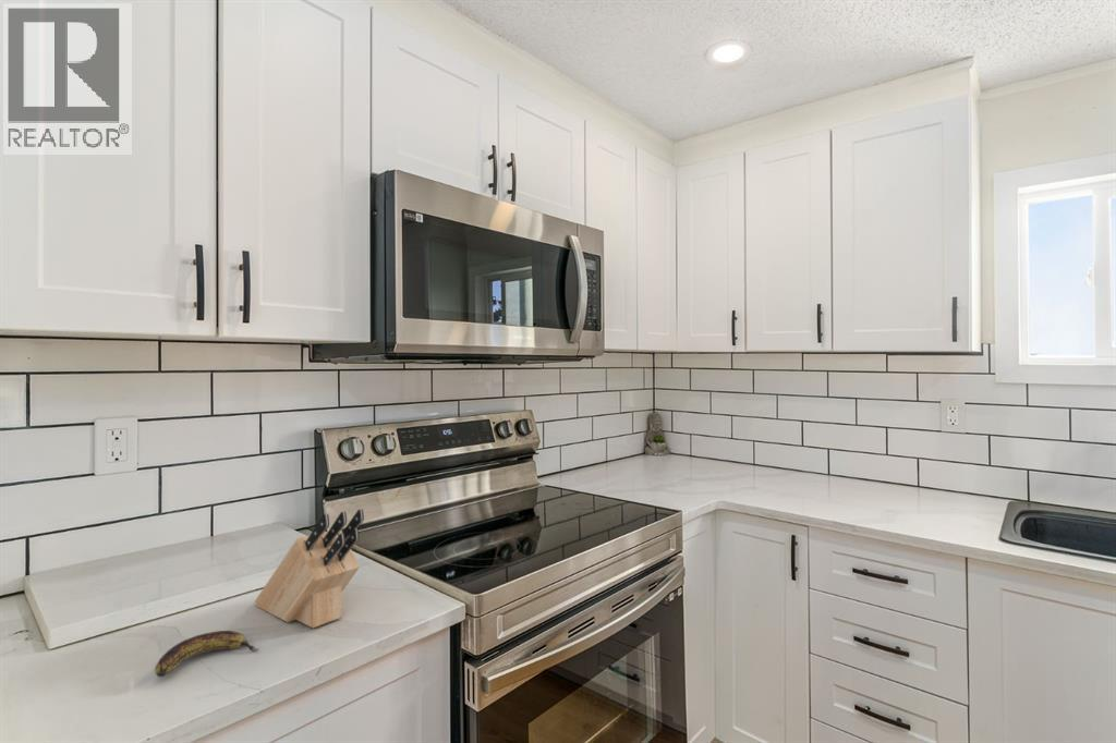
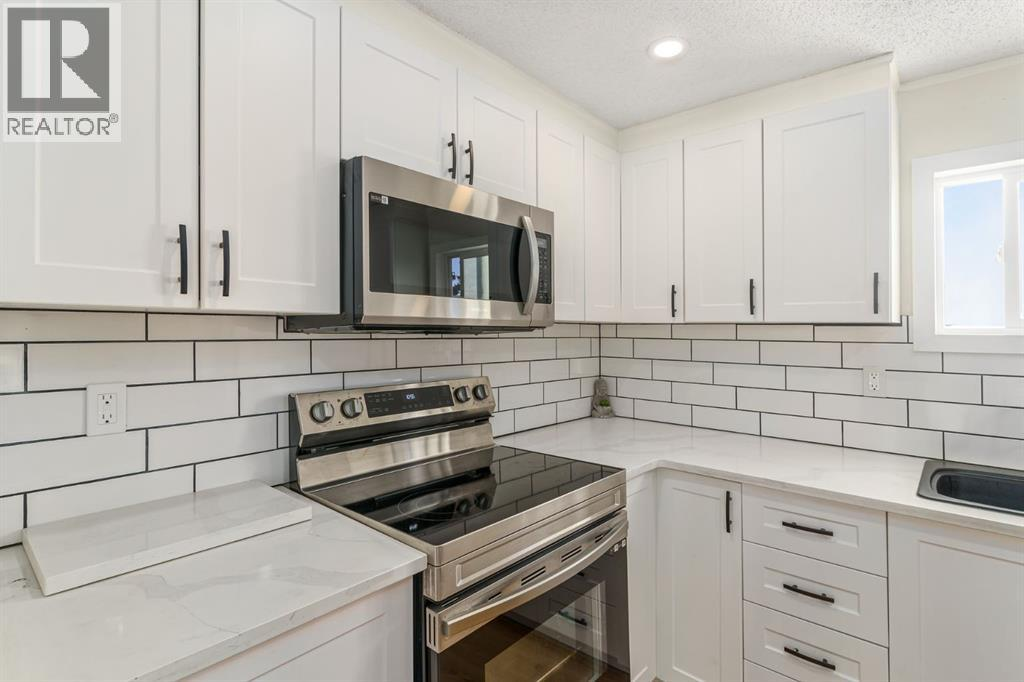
- knife block (311, 558)
- banana (203, 650)
